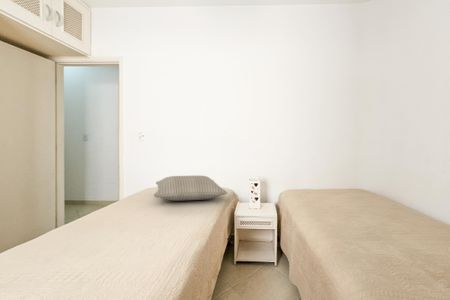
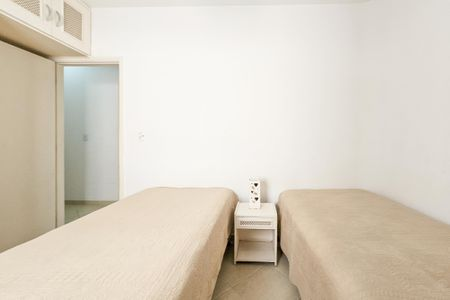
- pillow (188, 187)
